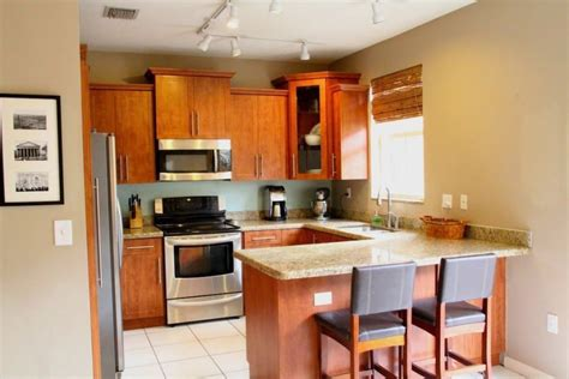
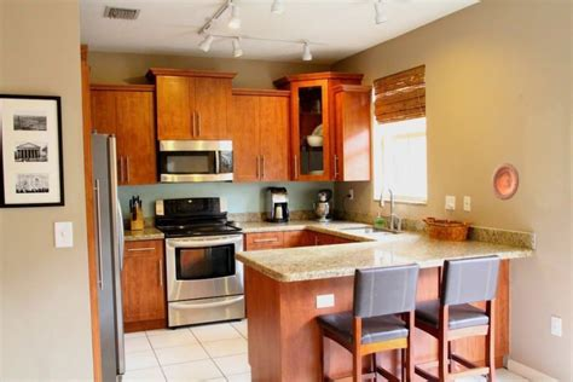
+ decorative plate (505, 181)
